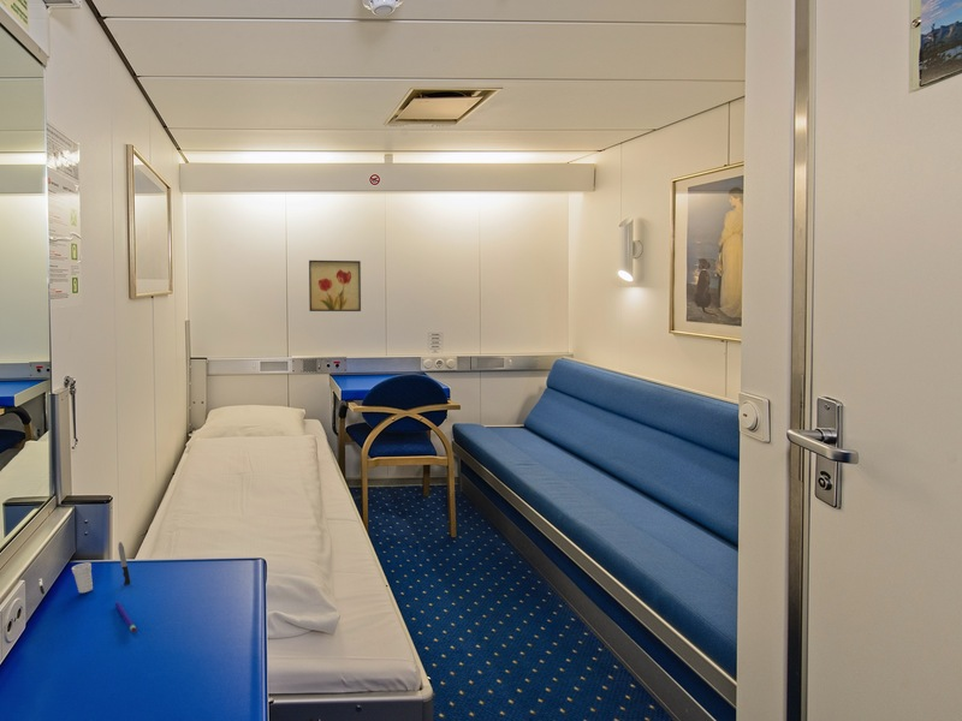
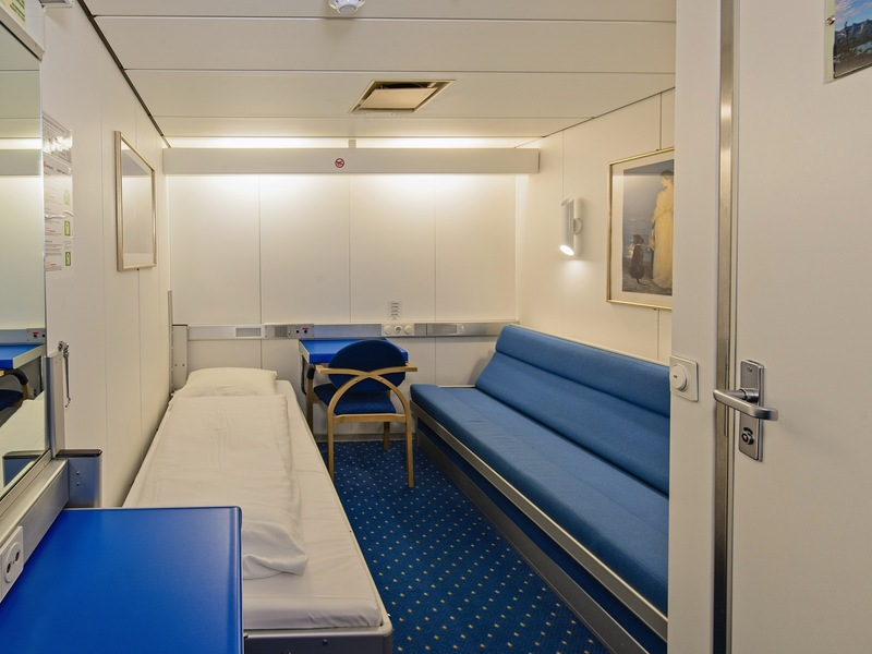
- pen (125, 616)
- wall art (334, 286)
- cup (85, 568)
